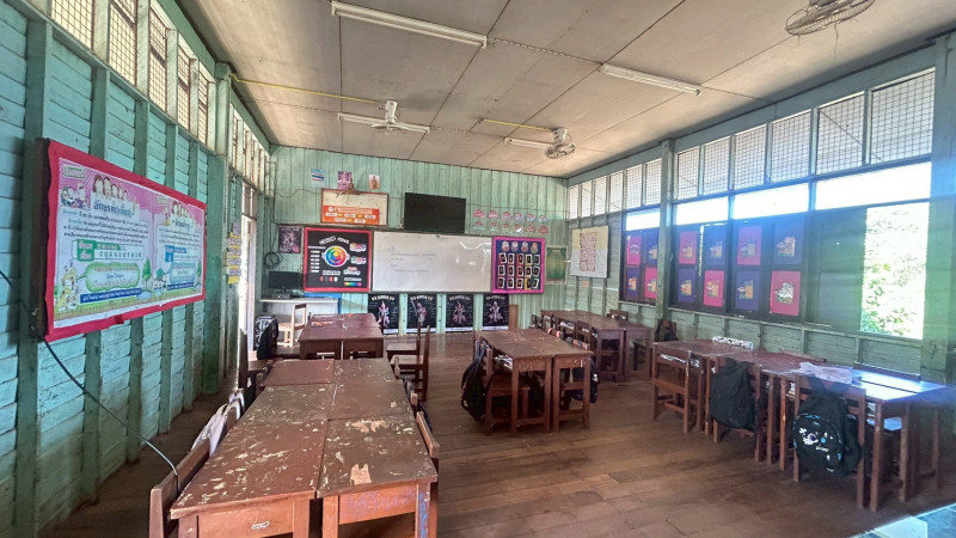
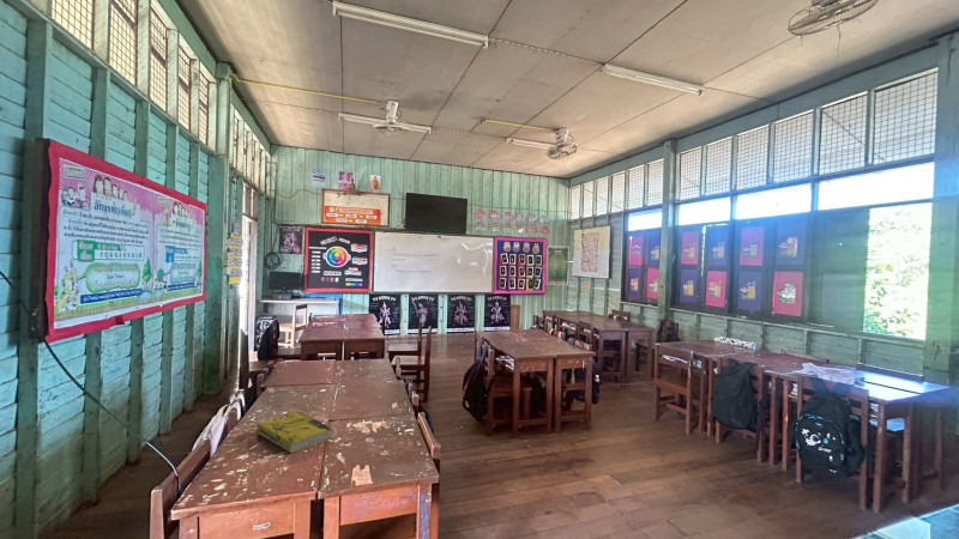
+ book (294, 430)
